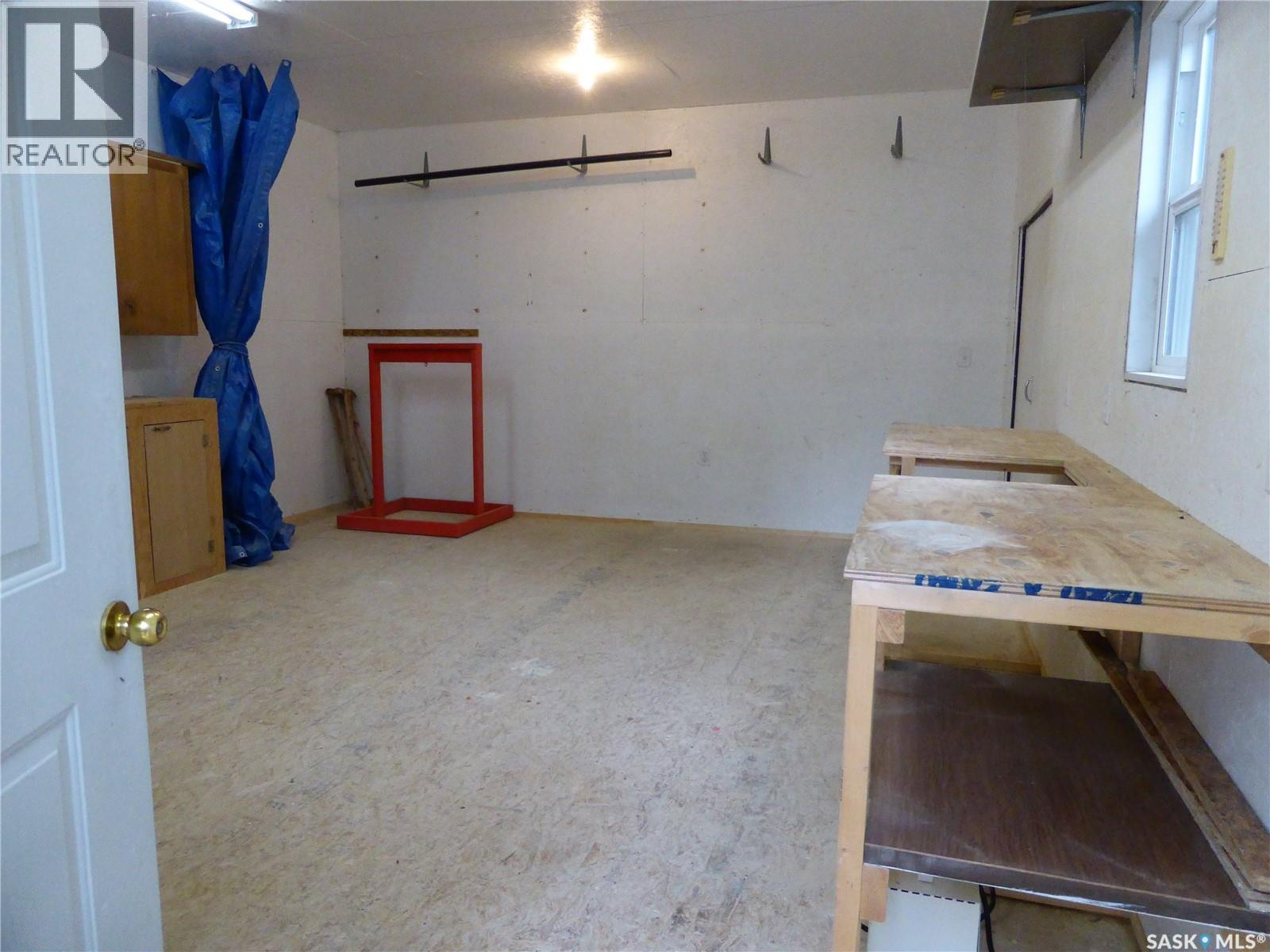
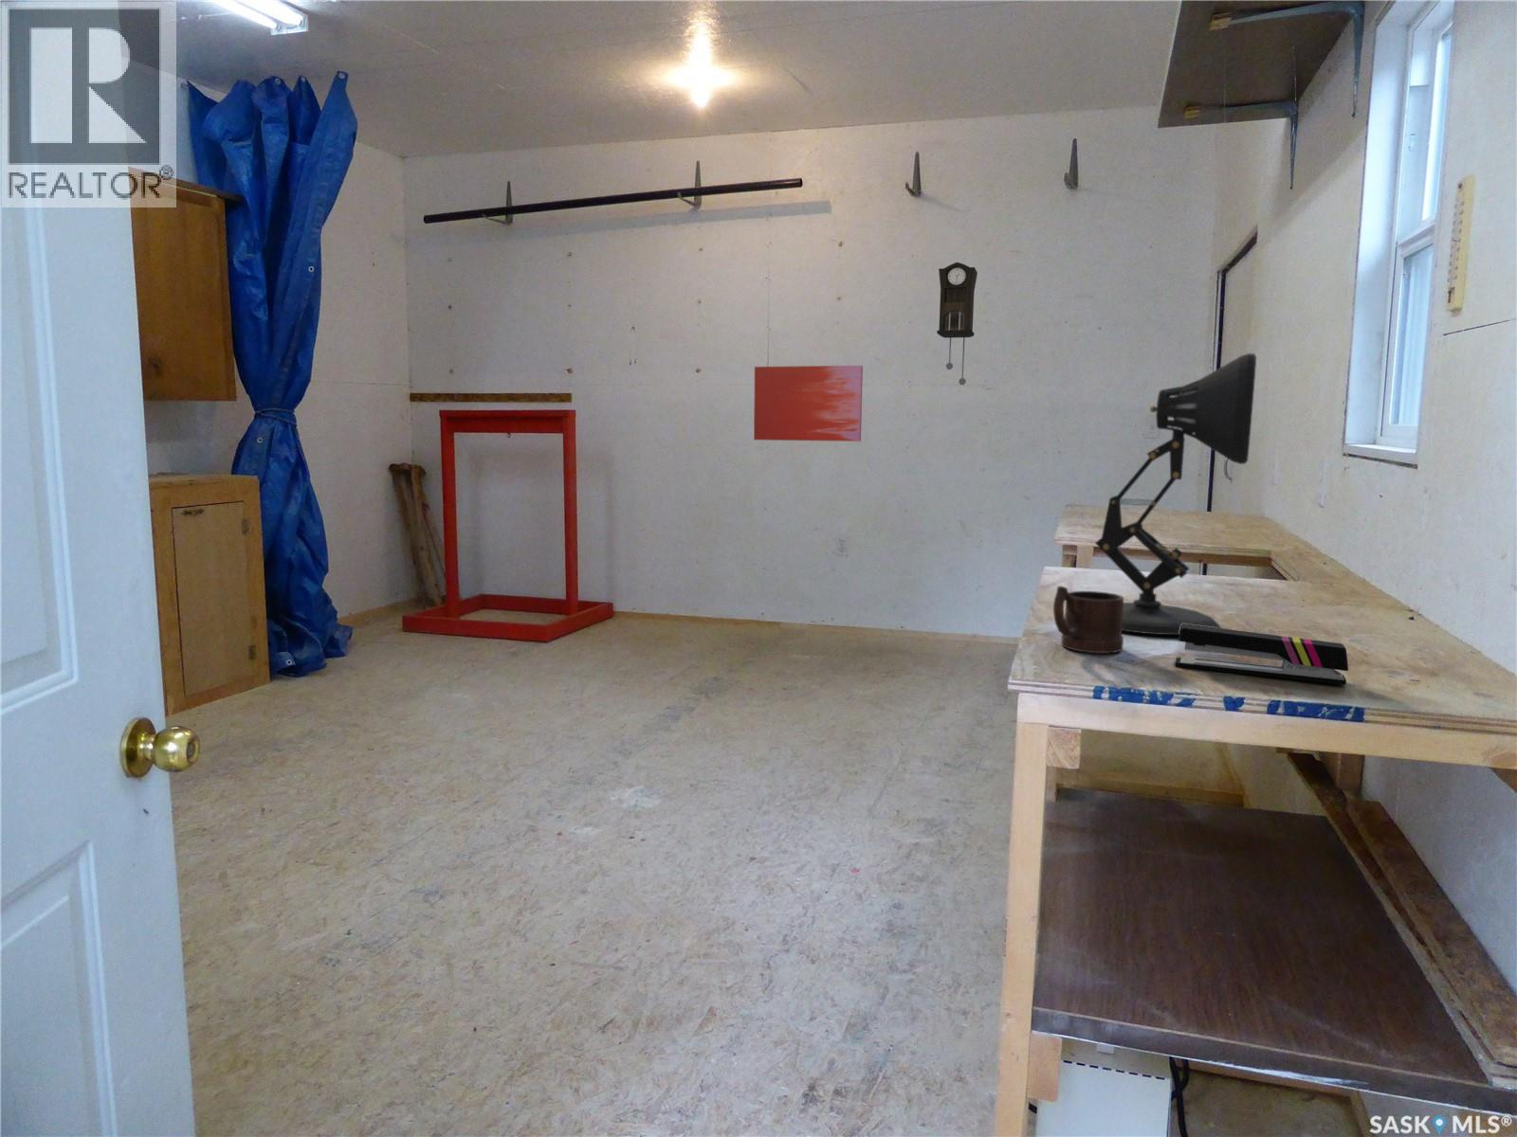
+ wall art (806, 402)
+ stapler (1259, 652)
+ pendulum clock (956, 325)
+ mug (1083, 616)
+ desk lamp (1161, 491)
